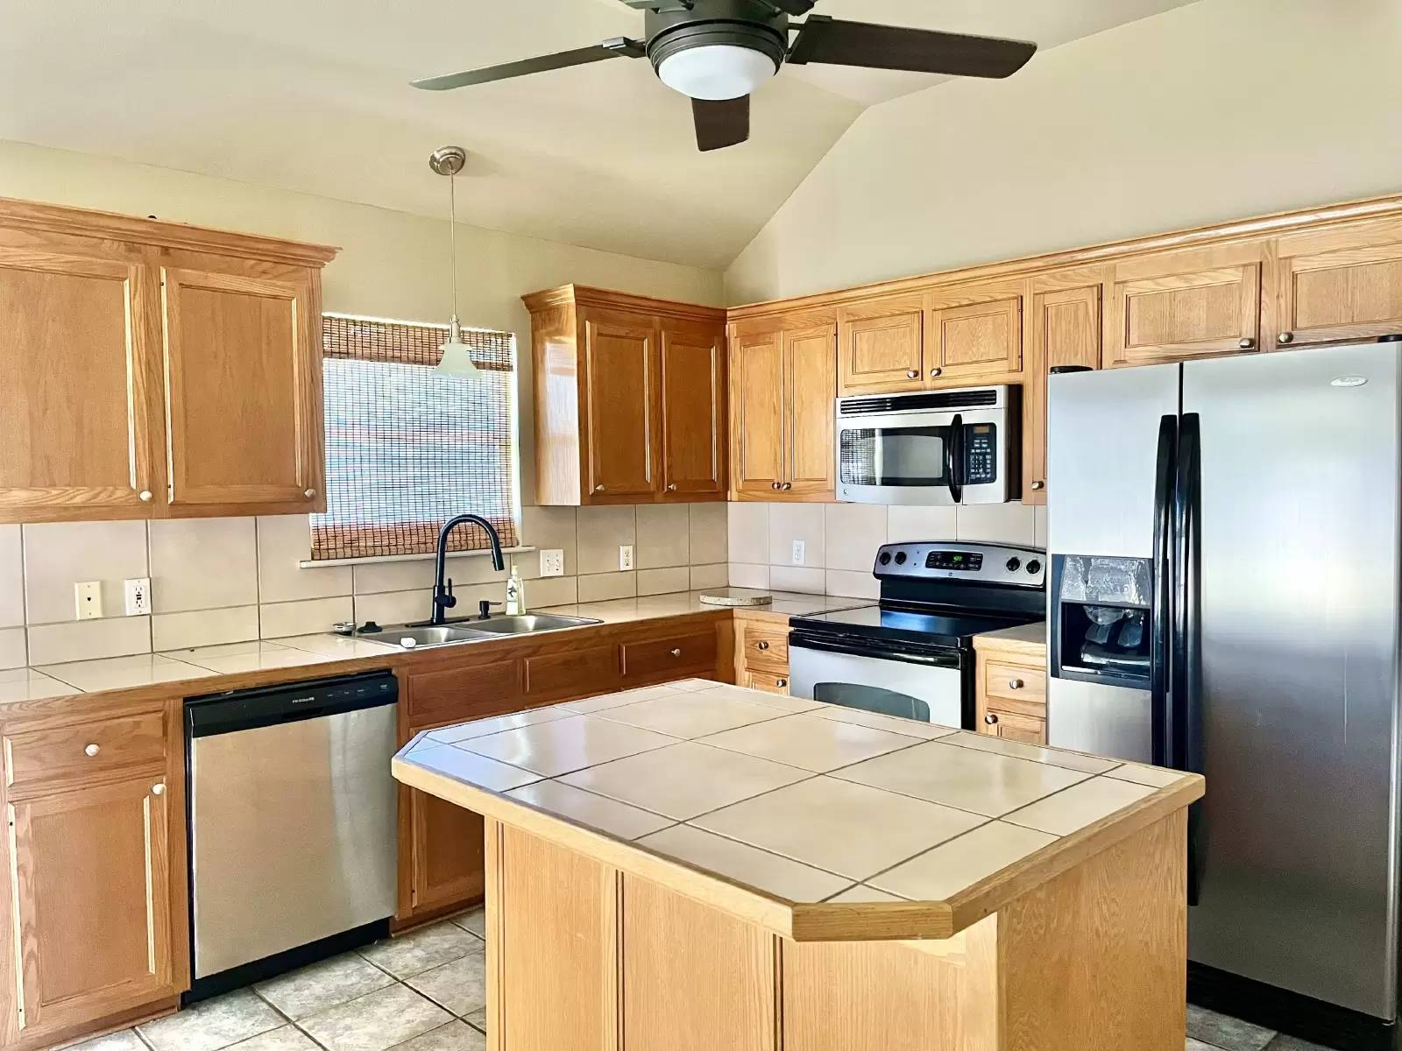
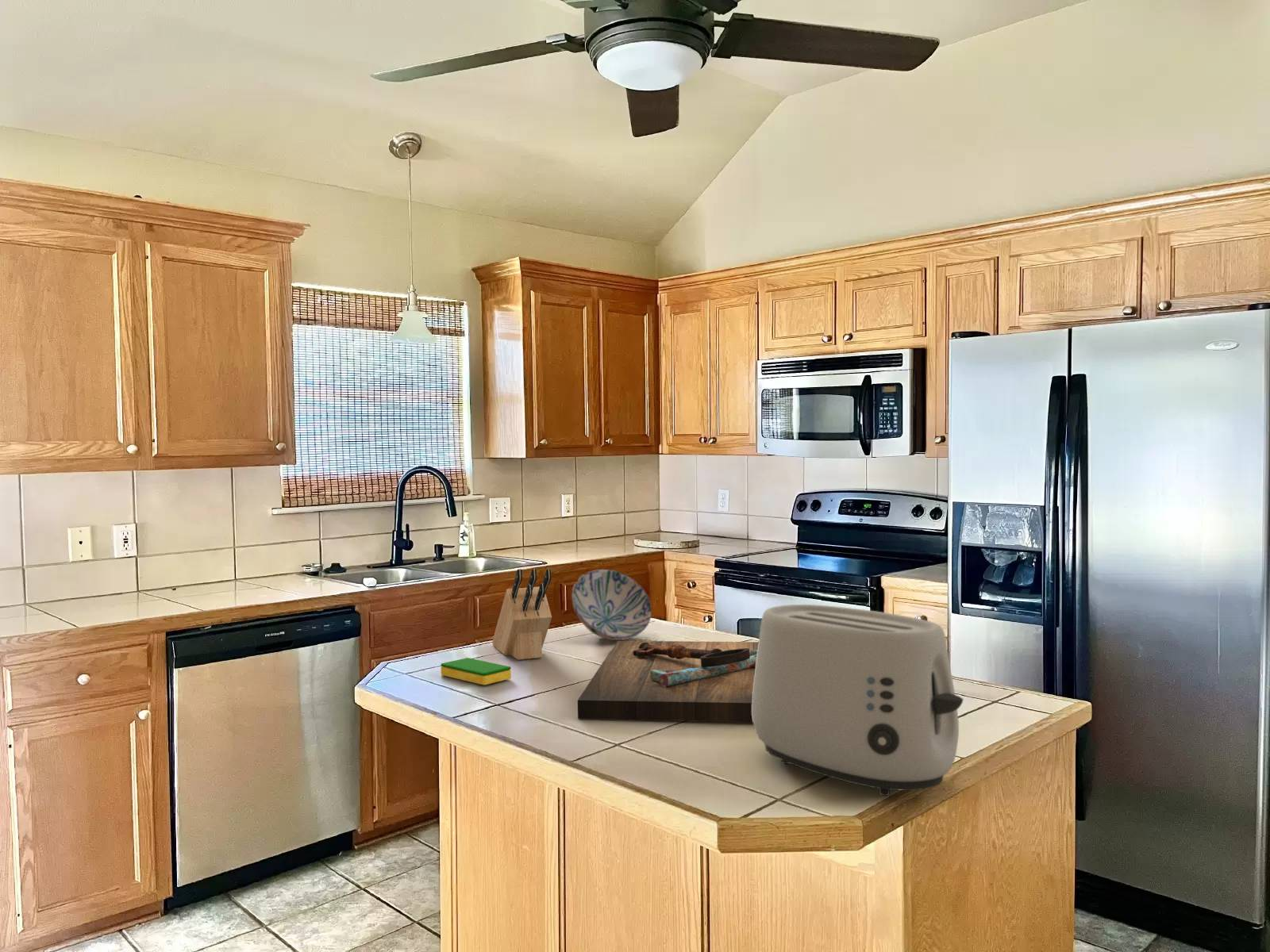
+ dish sponge (475, 670)
+ bowl (610, 605)
+ cutting board (728, 665)
+ toaster (849, 695)
+ knife block (522, 608)
